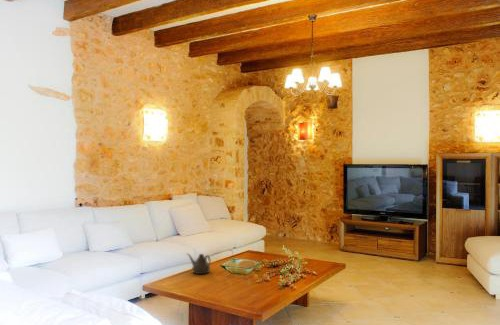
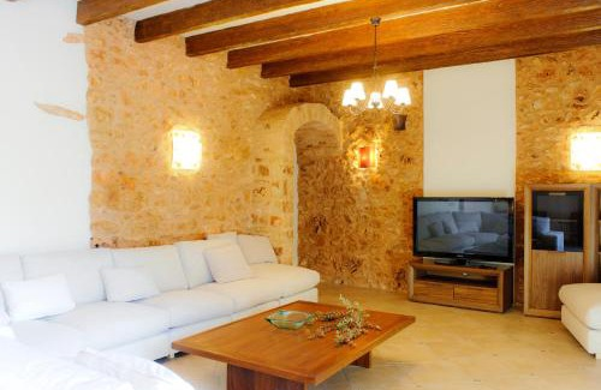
- teapot (198, 262)
